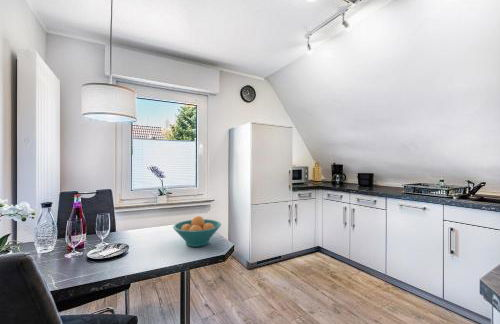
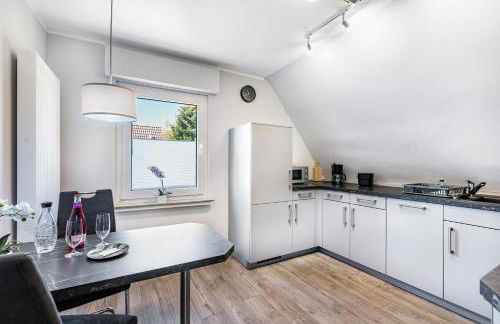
- fruit bowl (197, 229)
